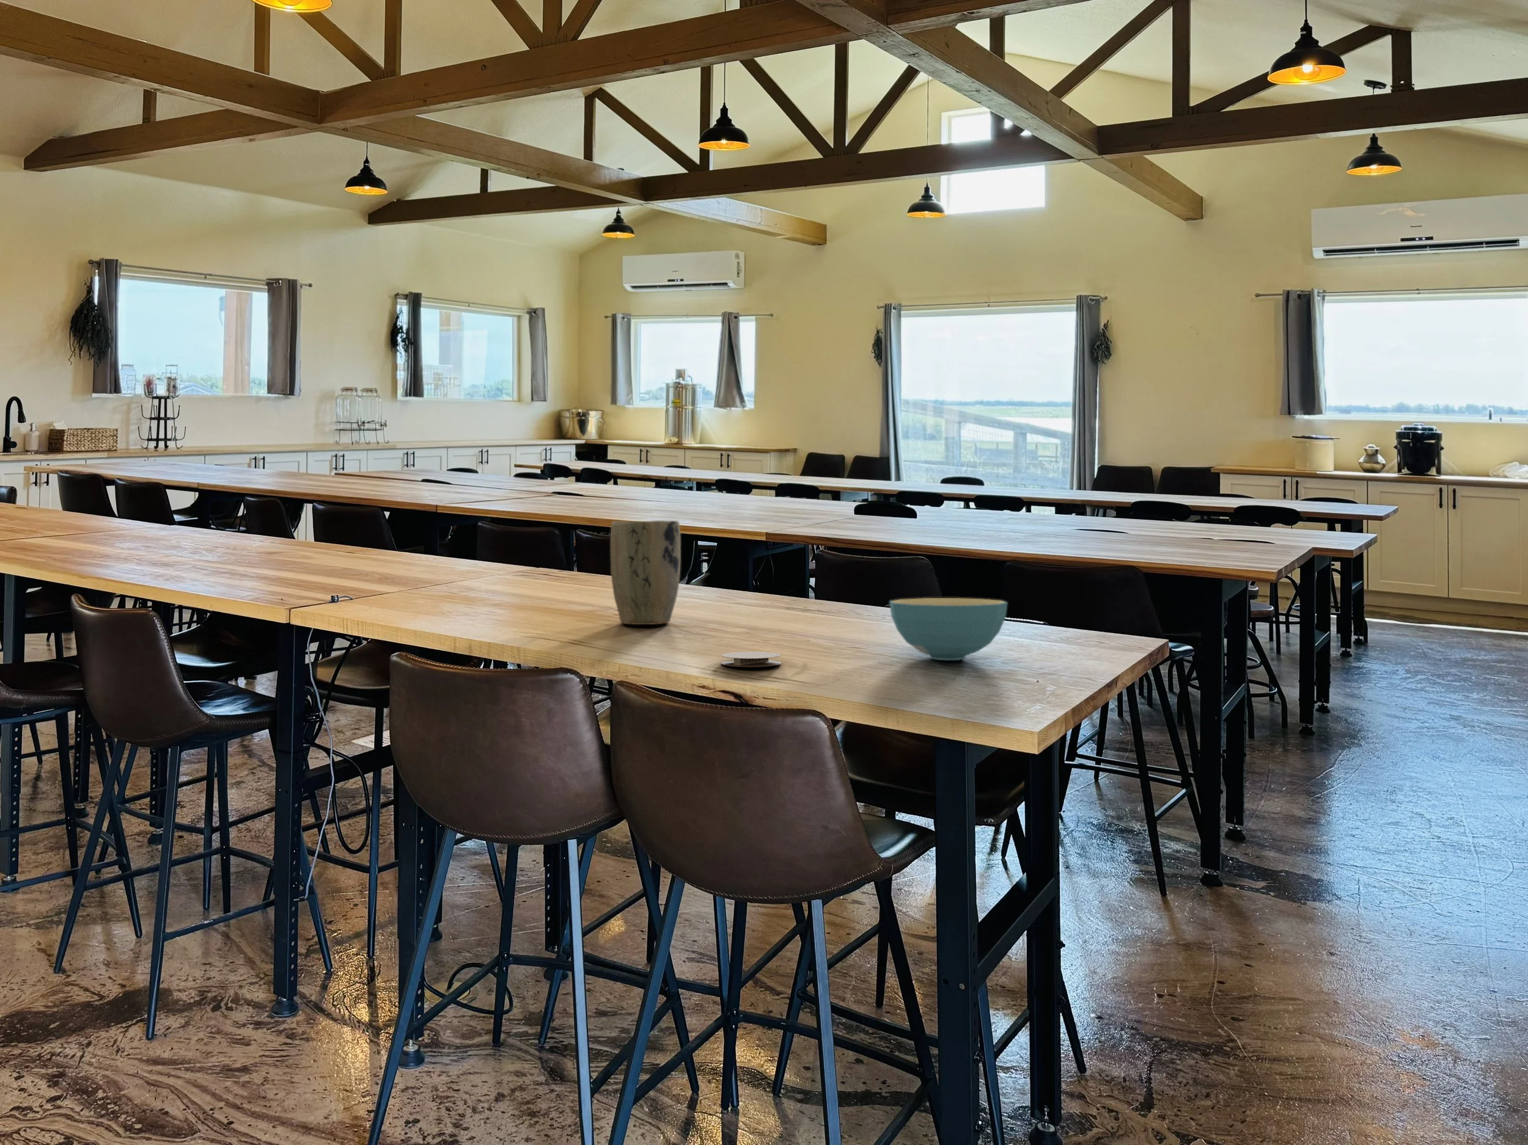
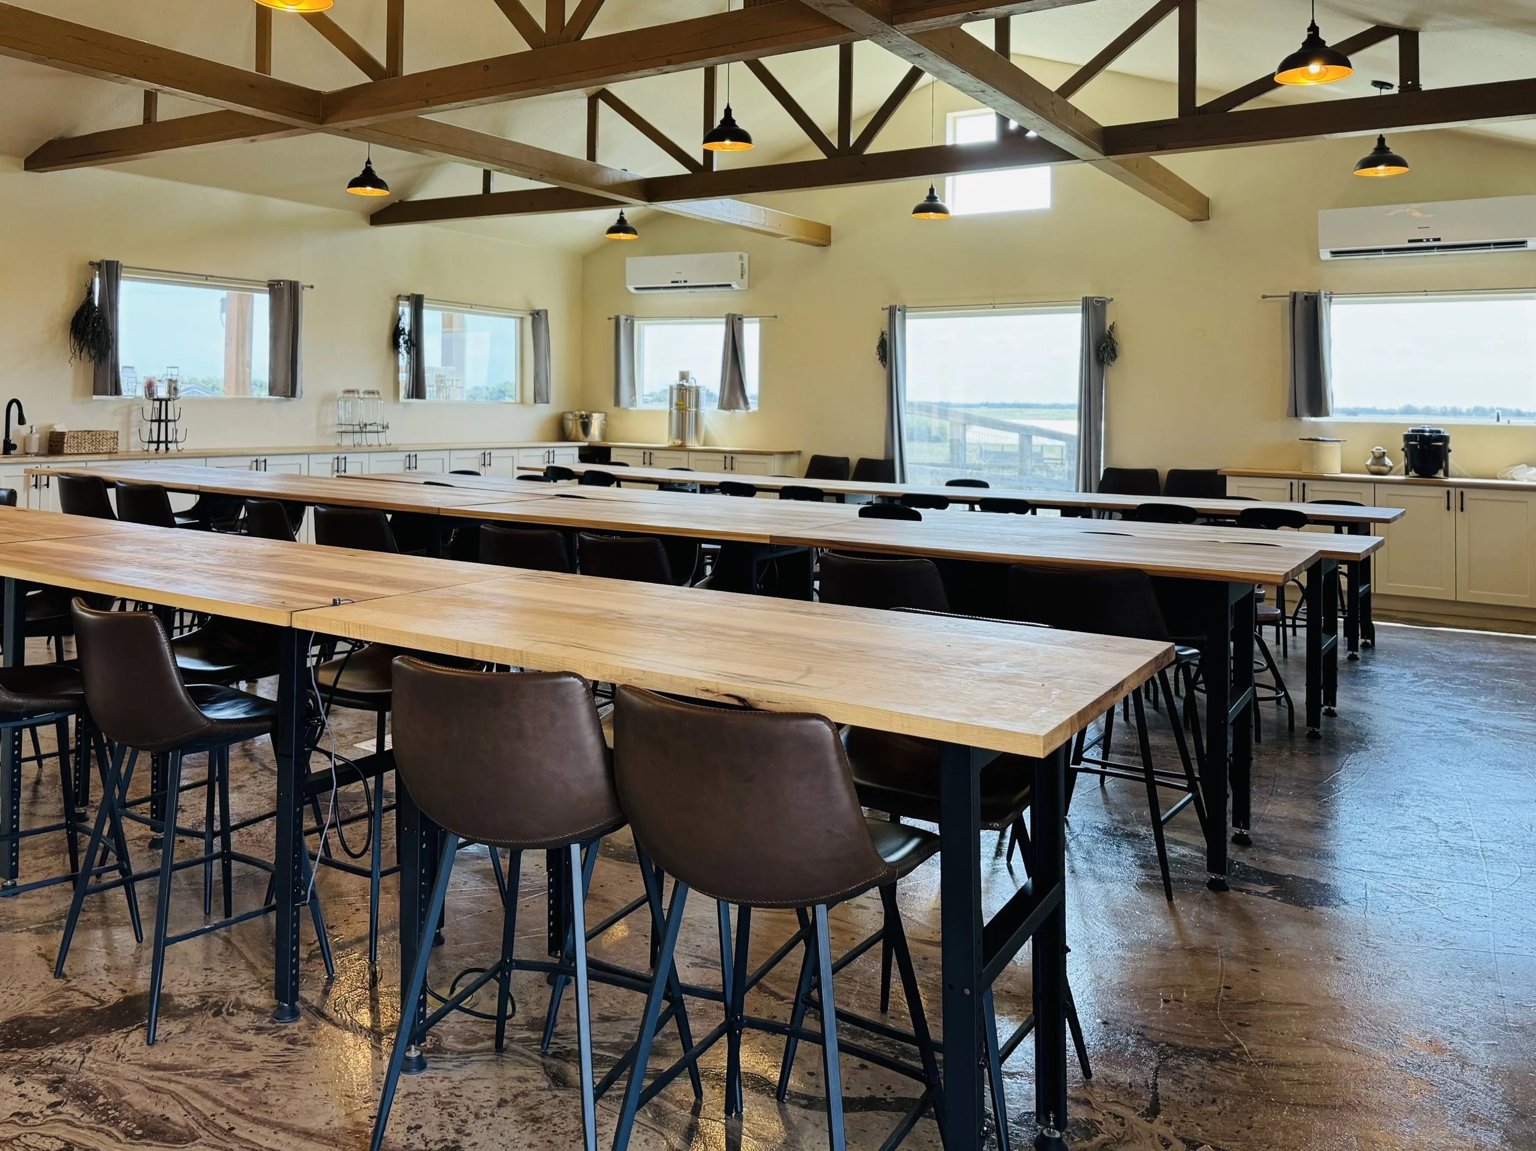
- plant pot (645, 571)
- coaster (751, 659)
- cereal bowl (947, 629)
